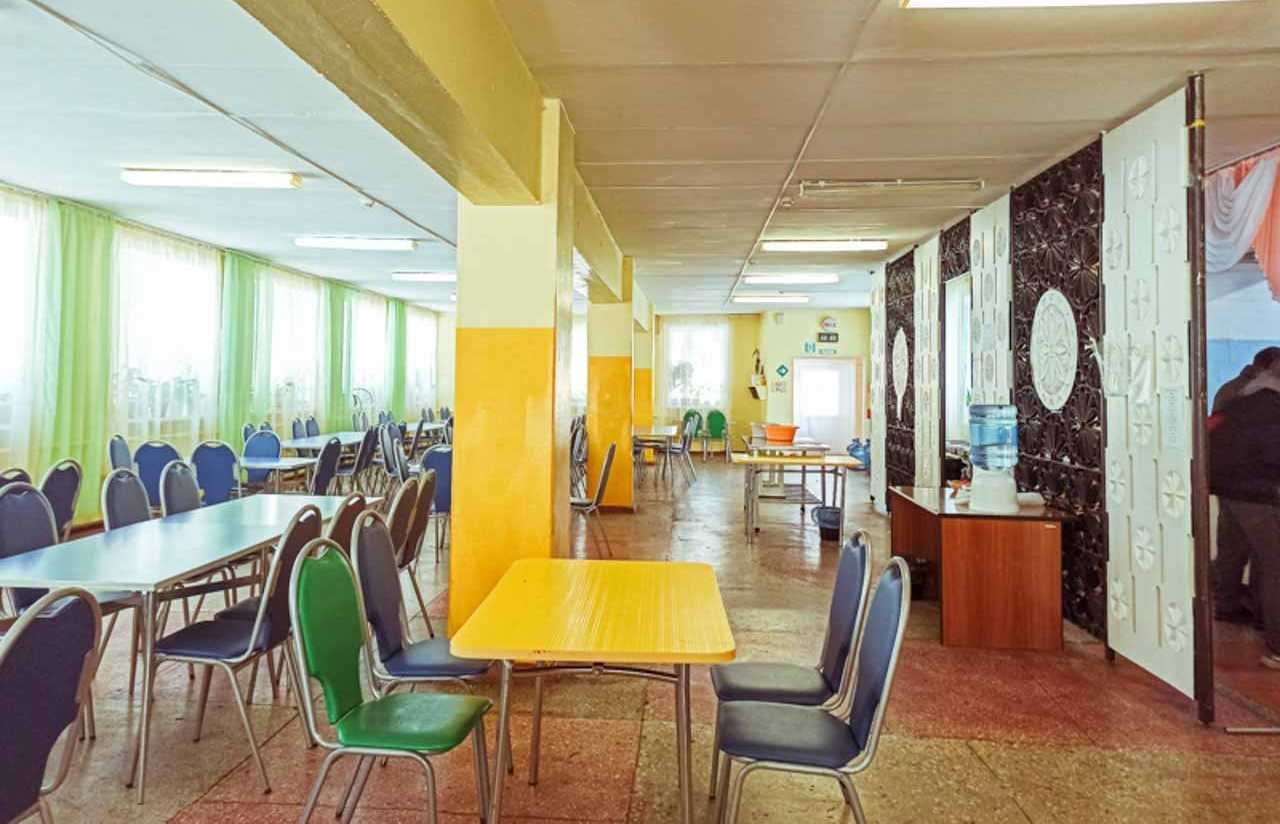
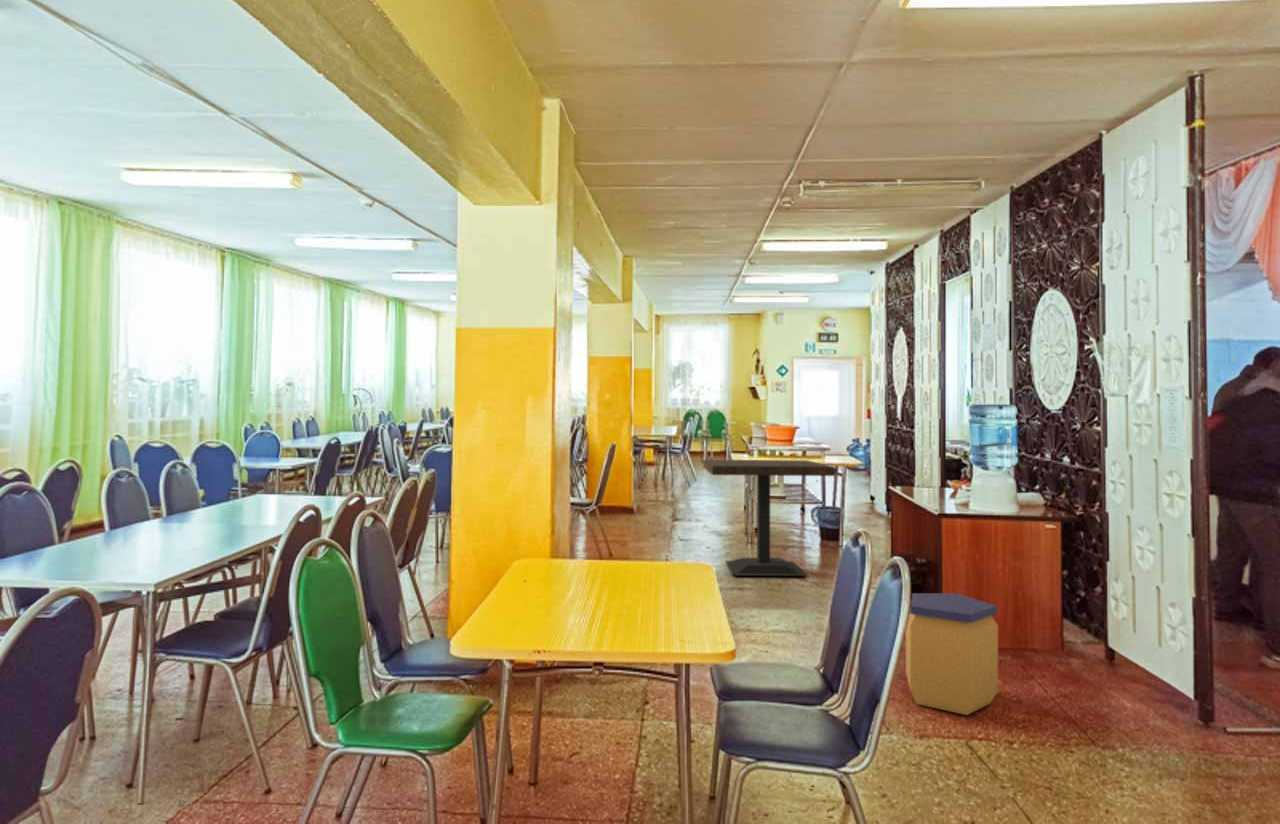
+ dining table (763, 515)
+ trash can (949, 651)
